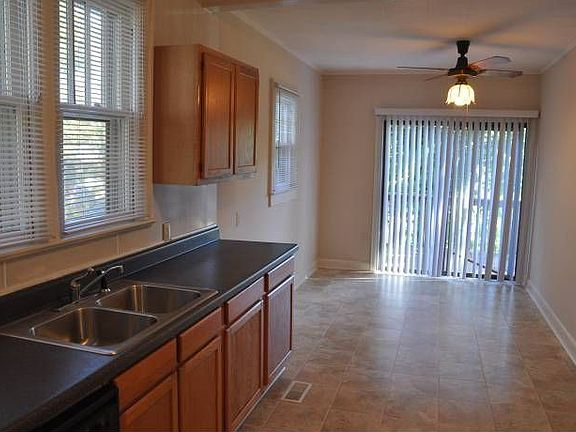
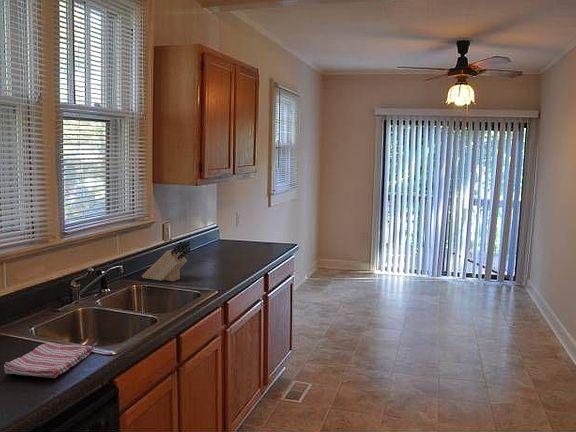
+ dish towel (51, 357)
+ knife block (167, 259)
